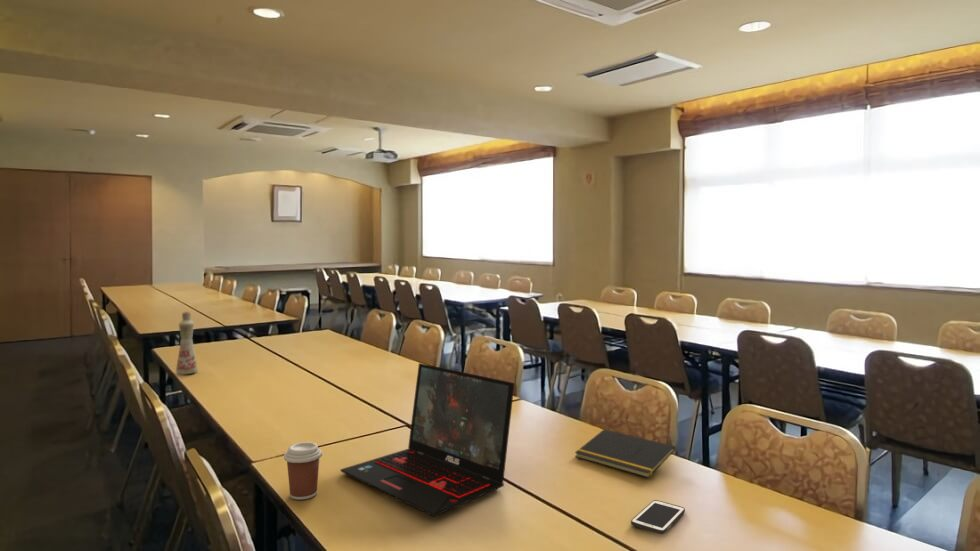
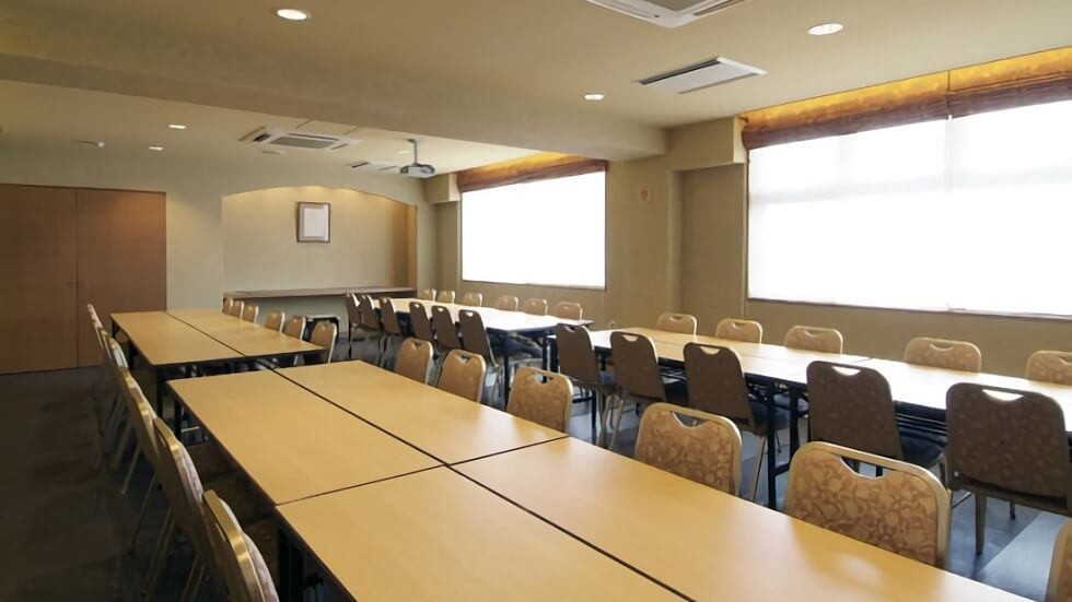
- coffee cup (303, 470)
- notepad (624, 451)
- bottle (187, 342)
- cell phone (658, 516)
- laptop (425, 429)
